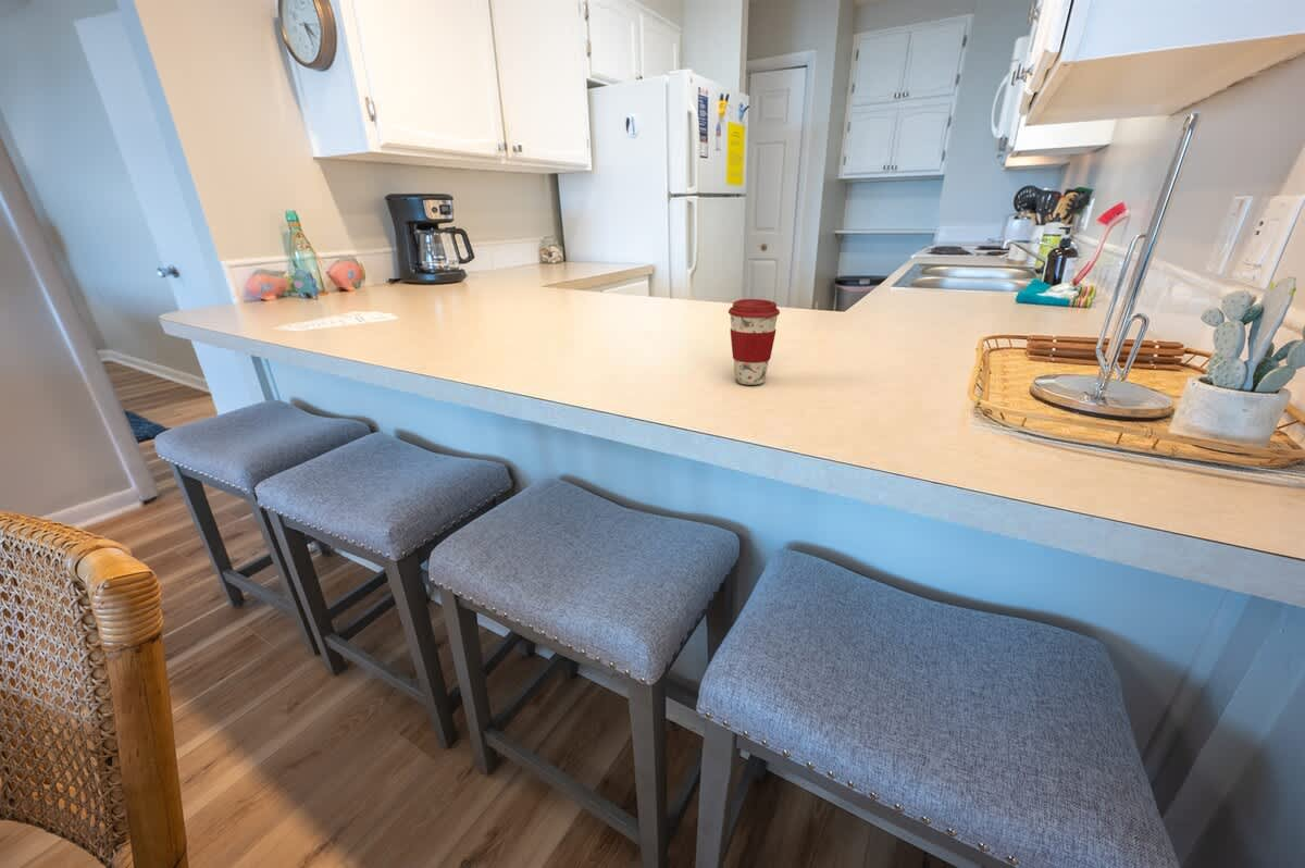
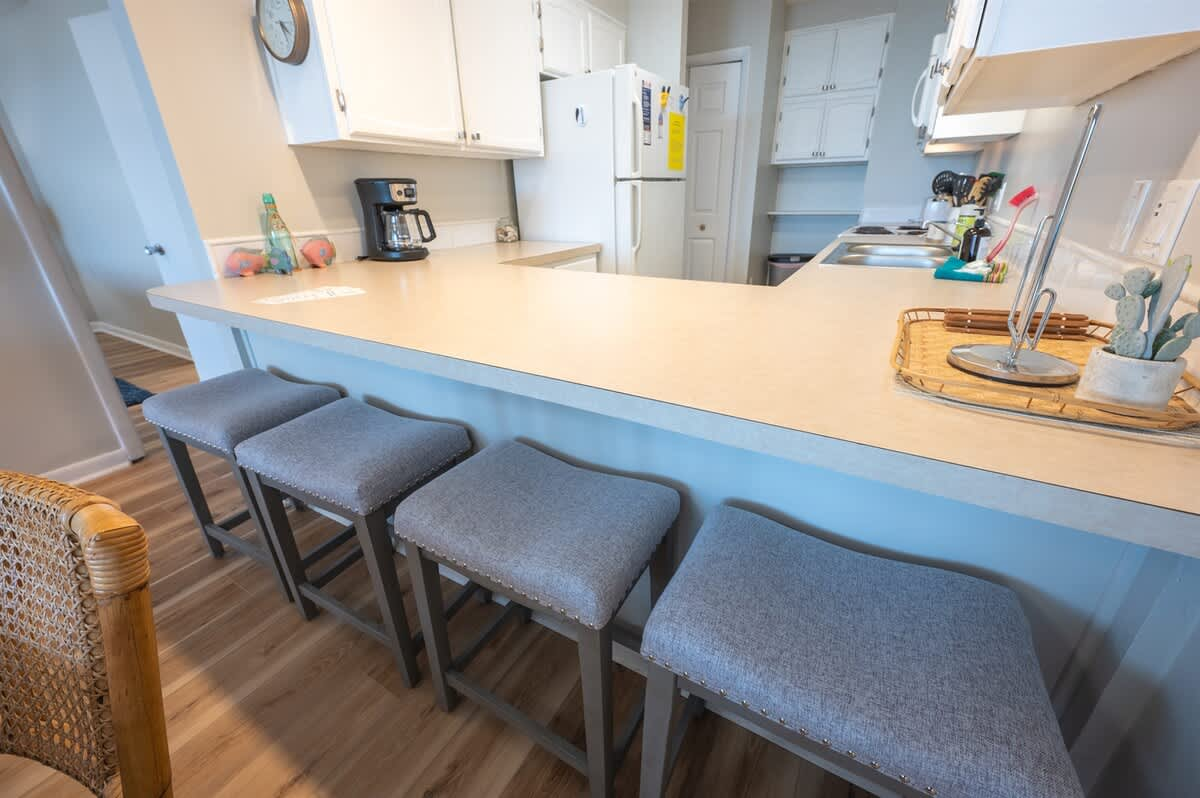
- coffee cup (751, 342)
